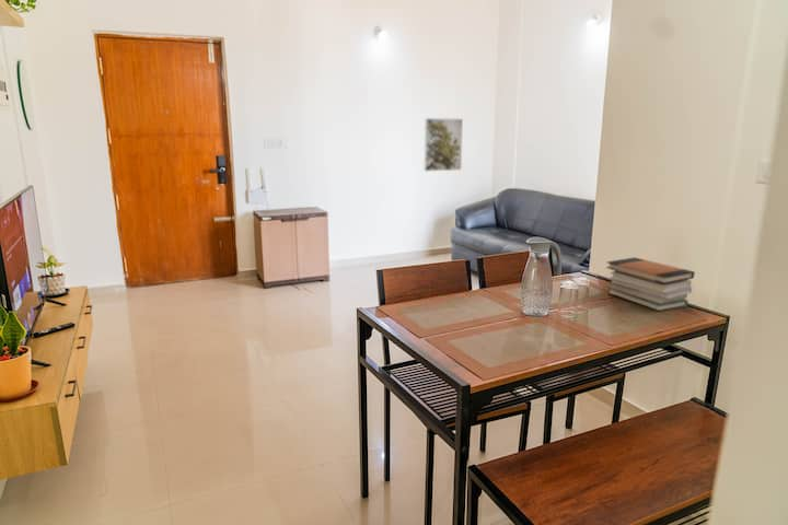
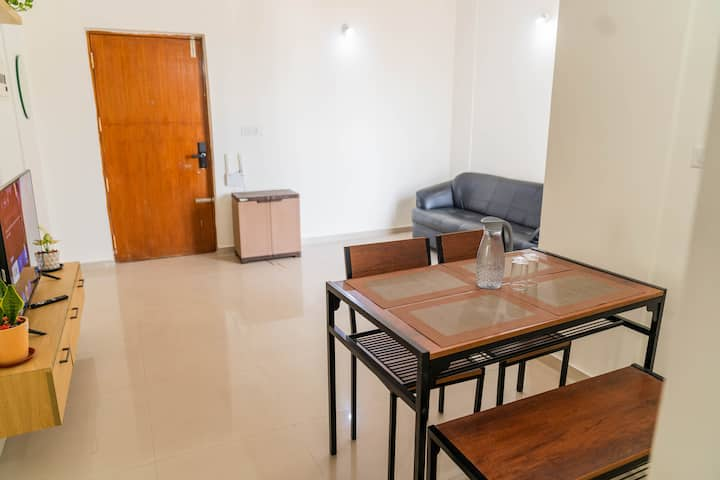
- book stack (648, 282)
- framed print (443, 144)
